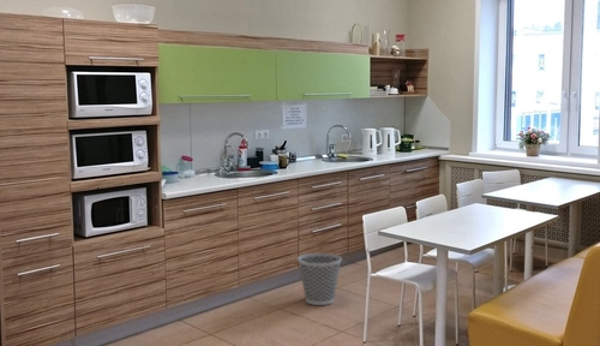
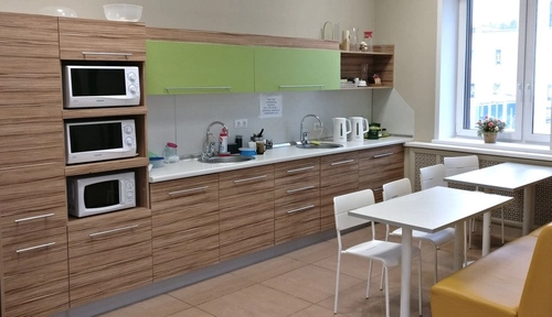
- wastebasket (319, 279)
